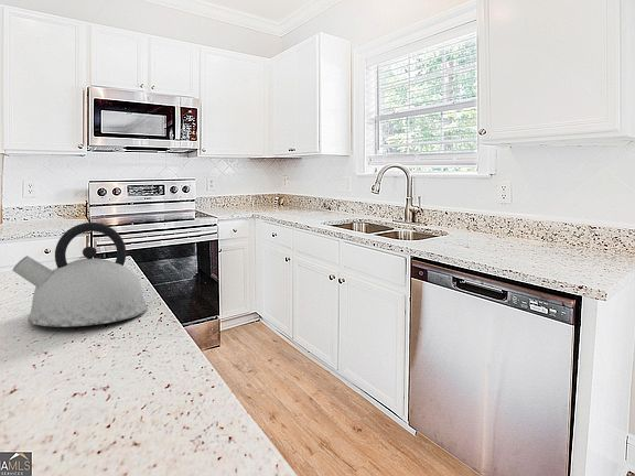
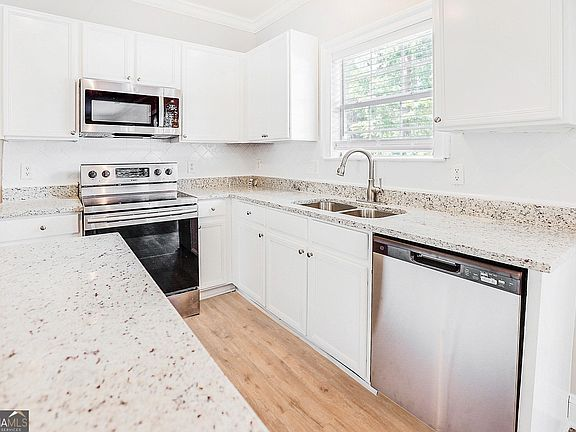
- kettle (84, 268)
